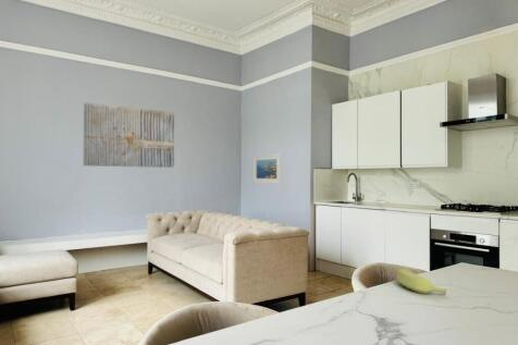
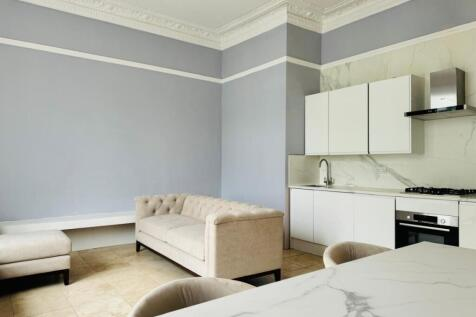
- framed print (266, 169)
- wall art (132, 137)
- banana (420, 280)
